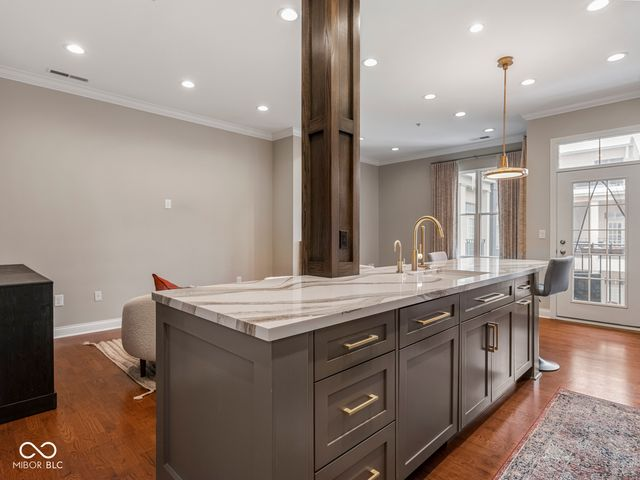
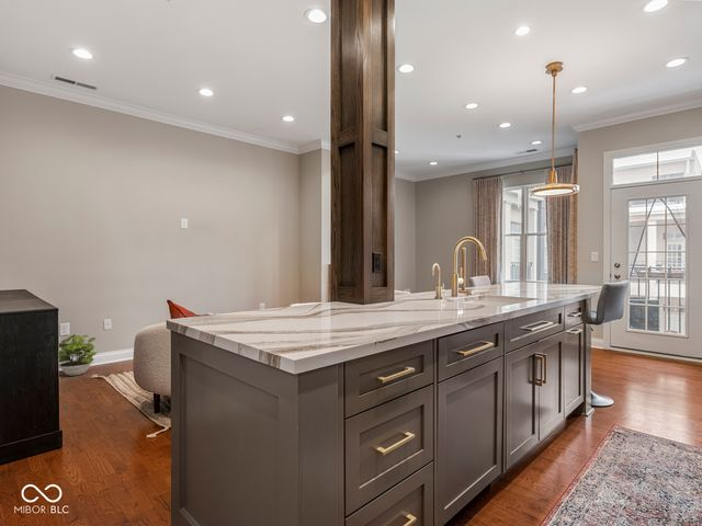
+ potted plant (75, 353)
